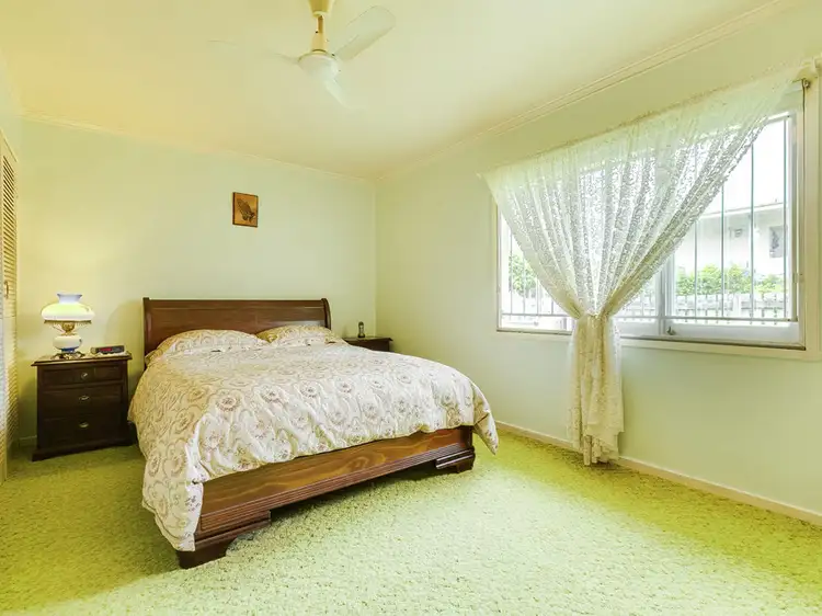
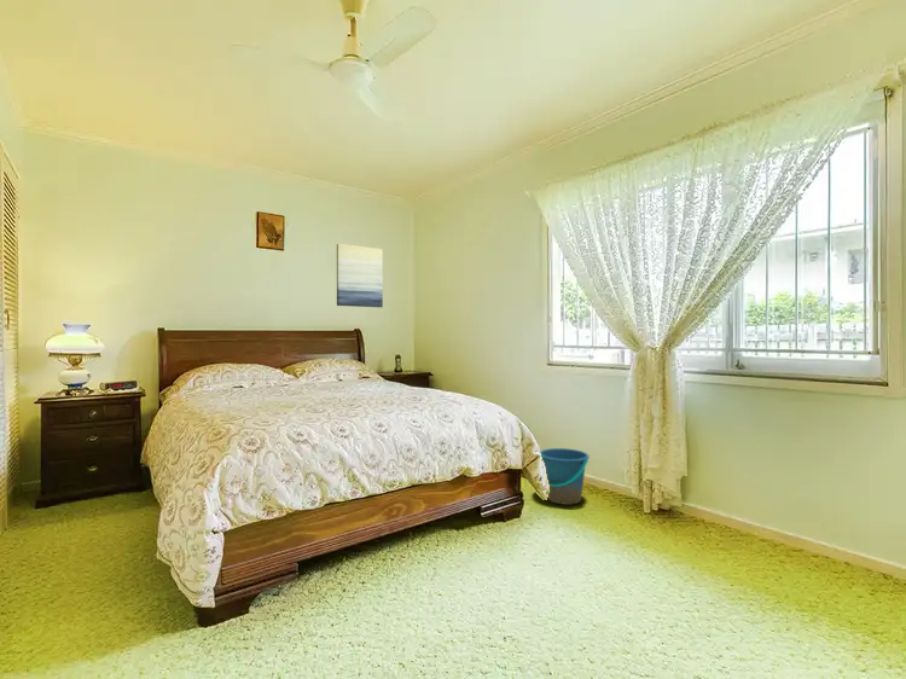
+ wall art (360, 275)
+ bucket (563, 476)
